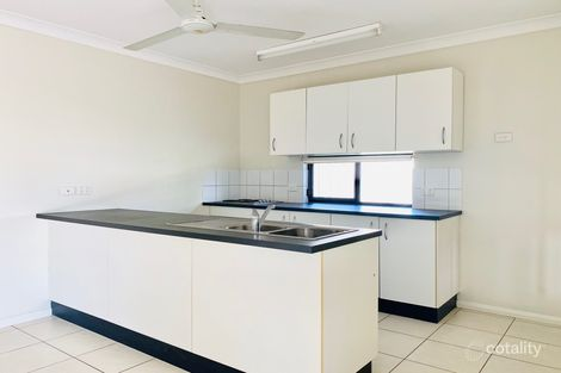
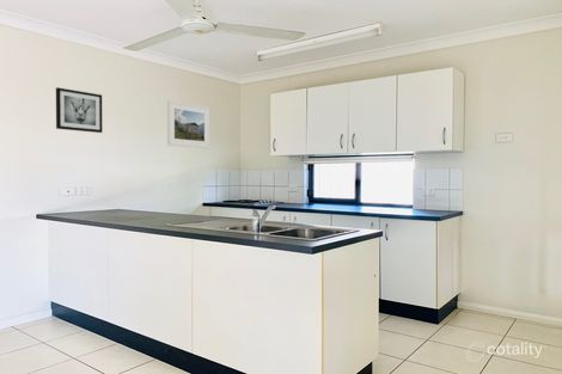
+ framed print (189, 125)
+ wall art (79, 111)
